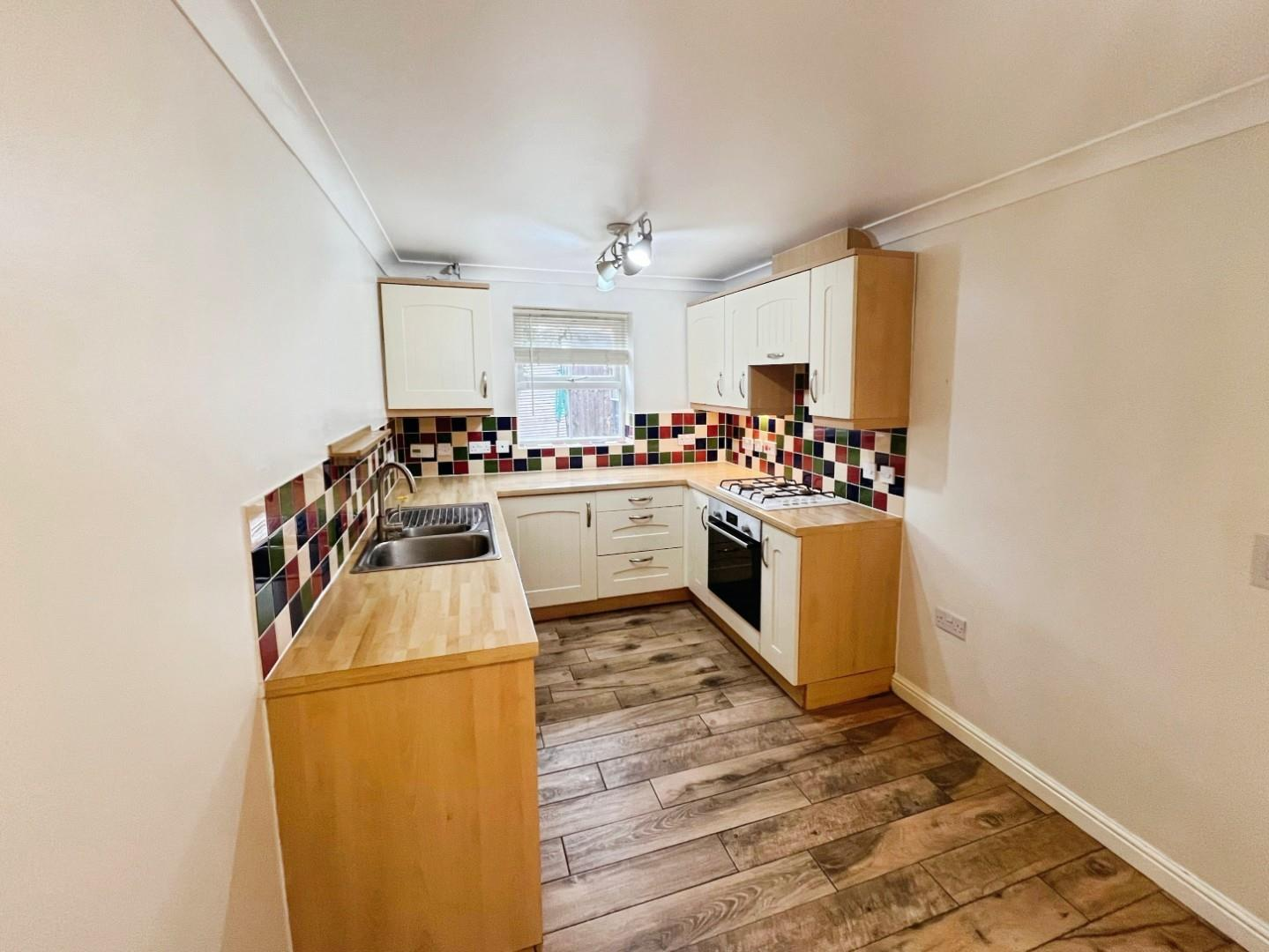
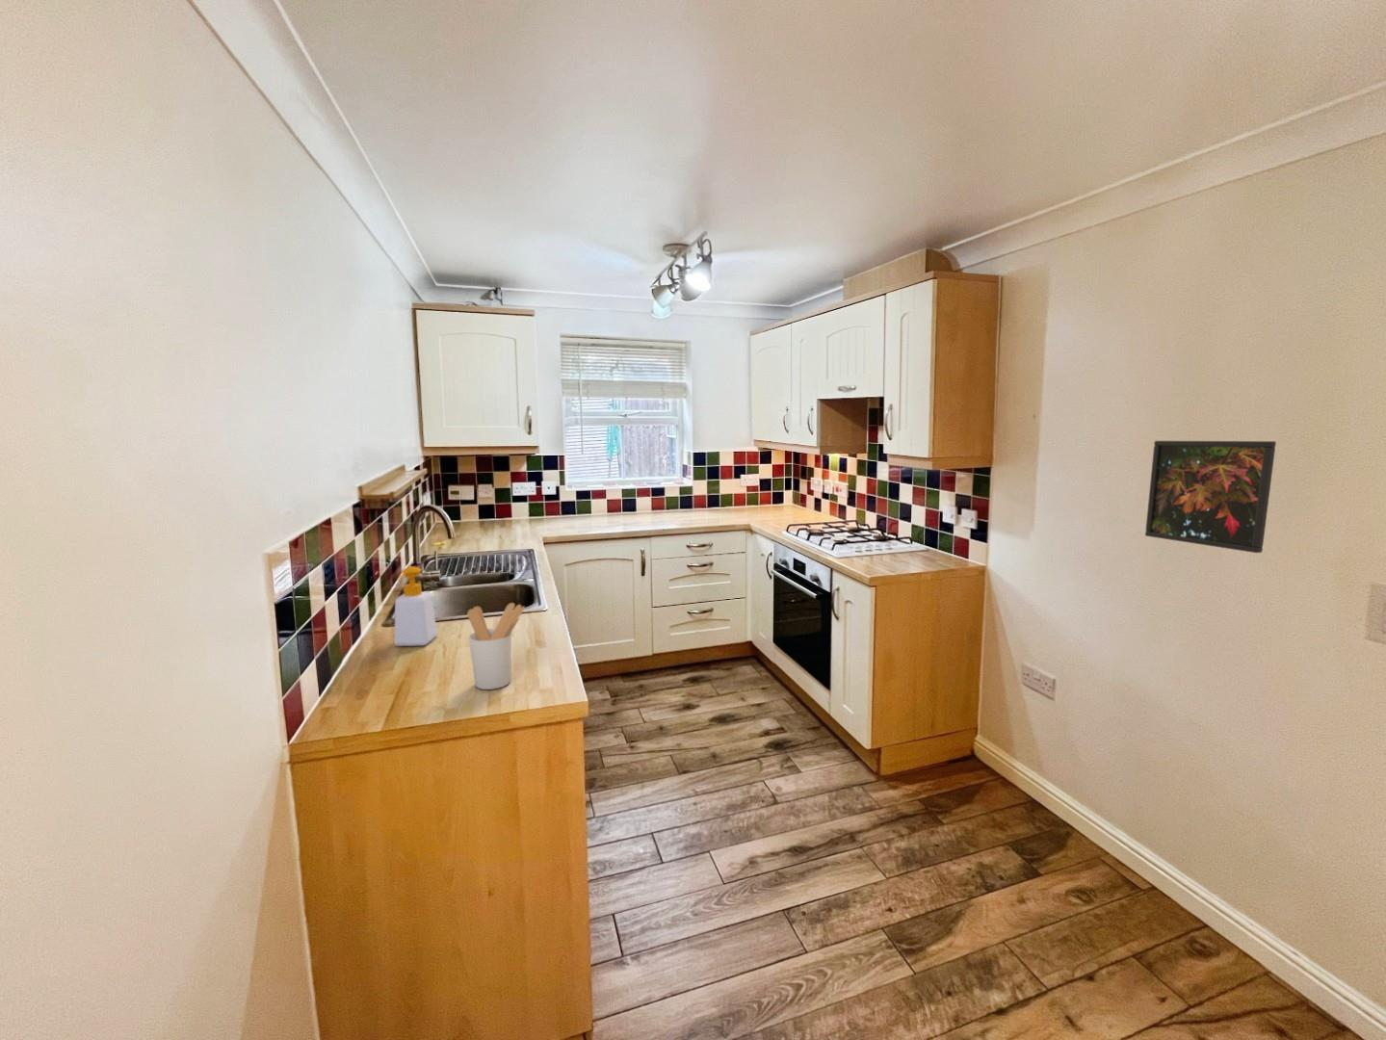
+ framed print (1204, 492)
+ soap bottle (411, 605)
+ utensil holder (499, 643)
